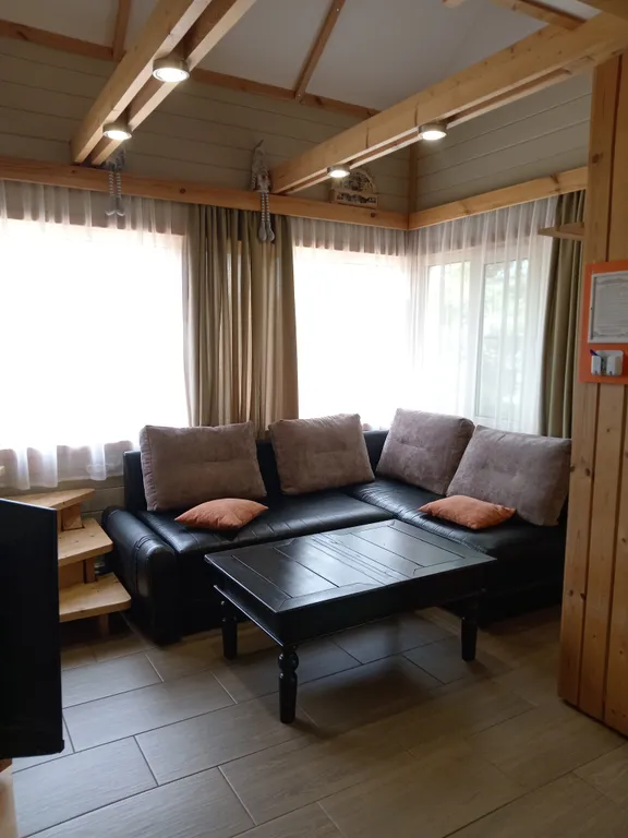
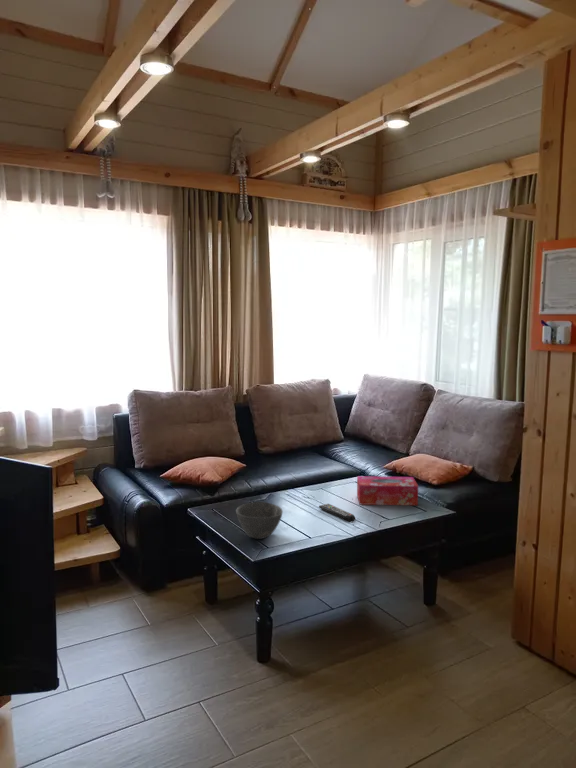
+ bowl (259, 522)
+ tissue box (386, 490)
+ remote control (336, 512)
